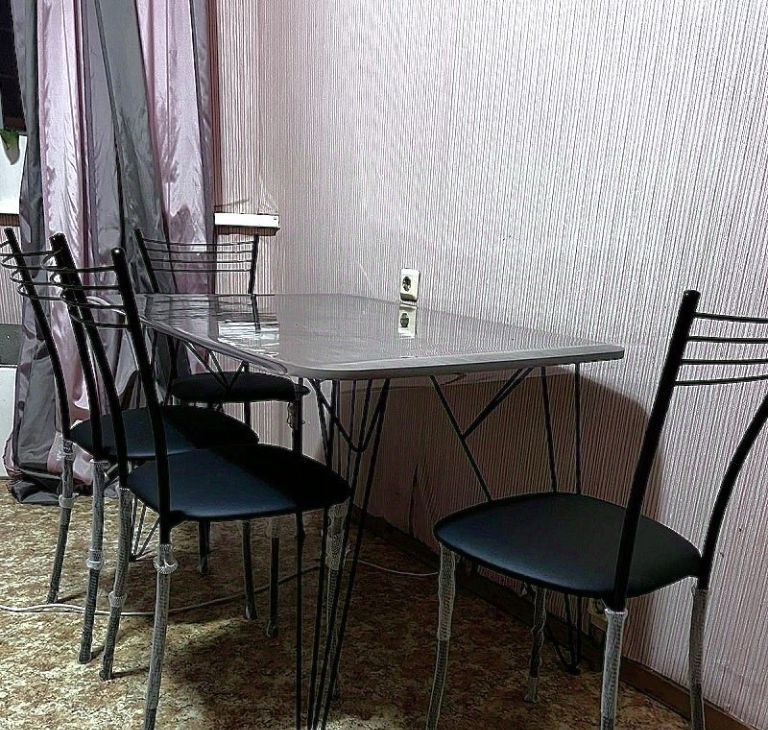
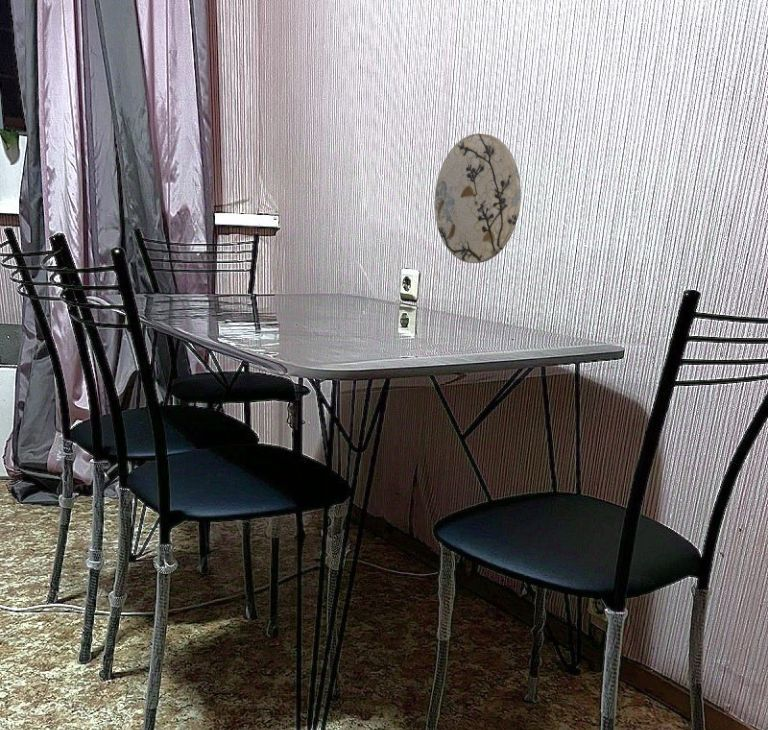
+ decorative plate (475, 199)
